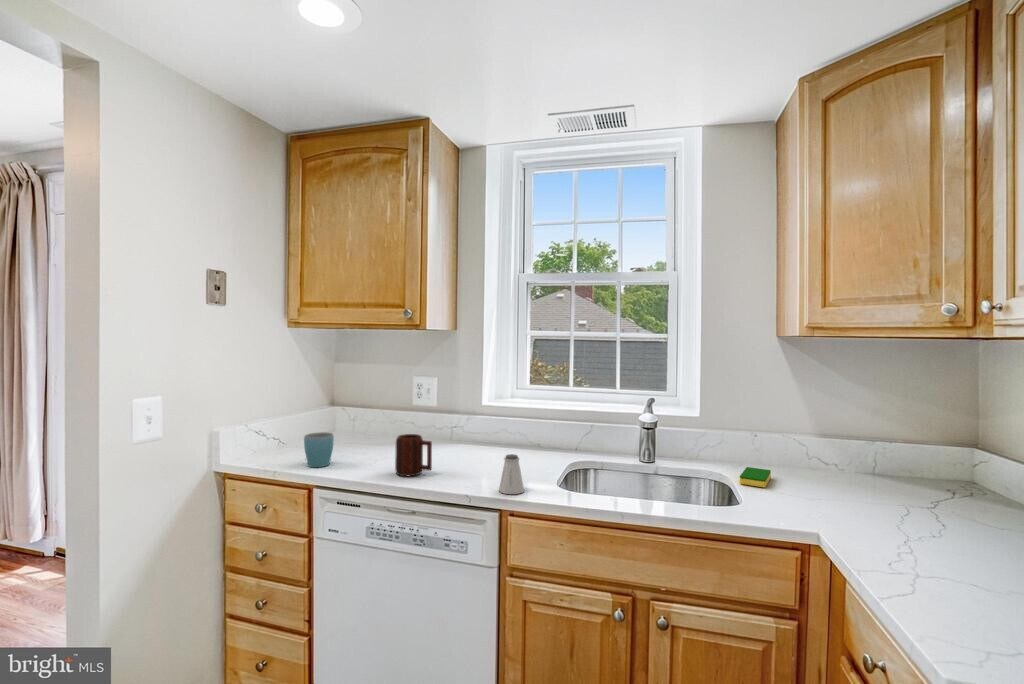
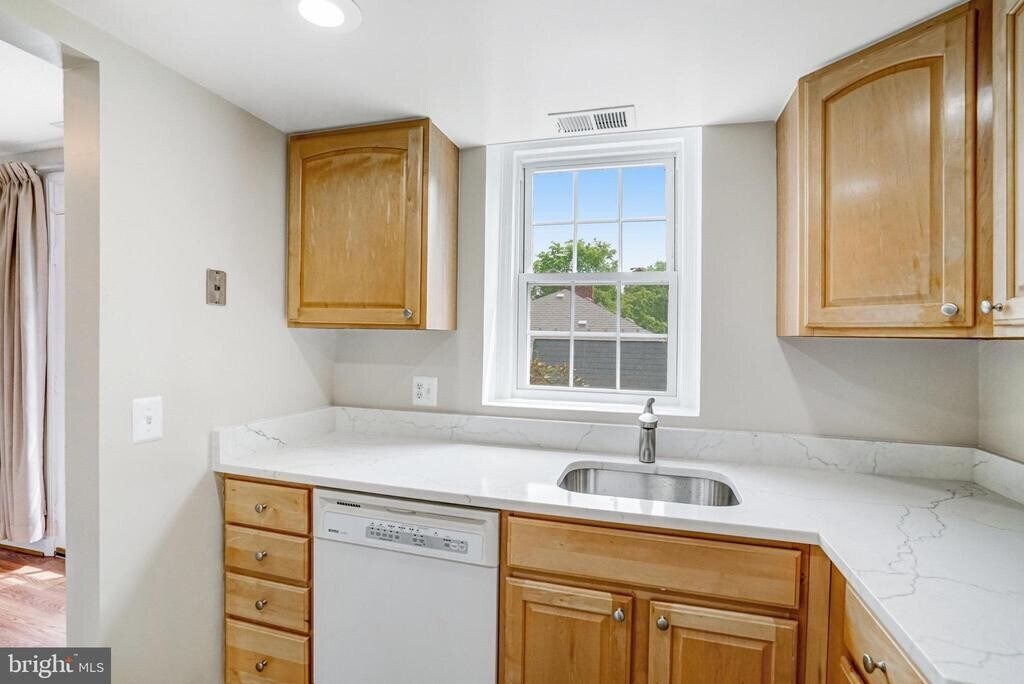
- saltshaker (511, 473)
- mug (315, 449)
- dish sponge (755, 476)
- mug (413, 455)
